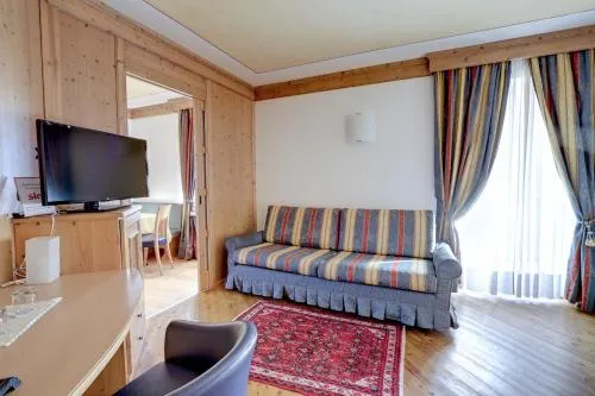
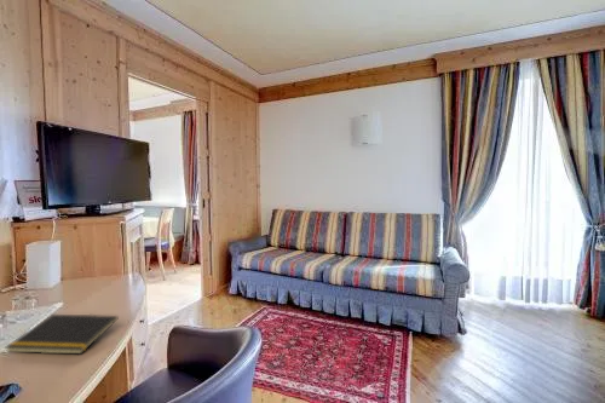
+ notepad (65, 332)
